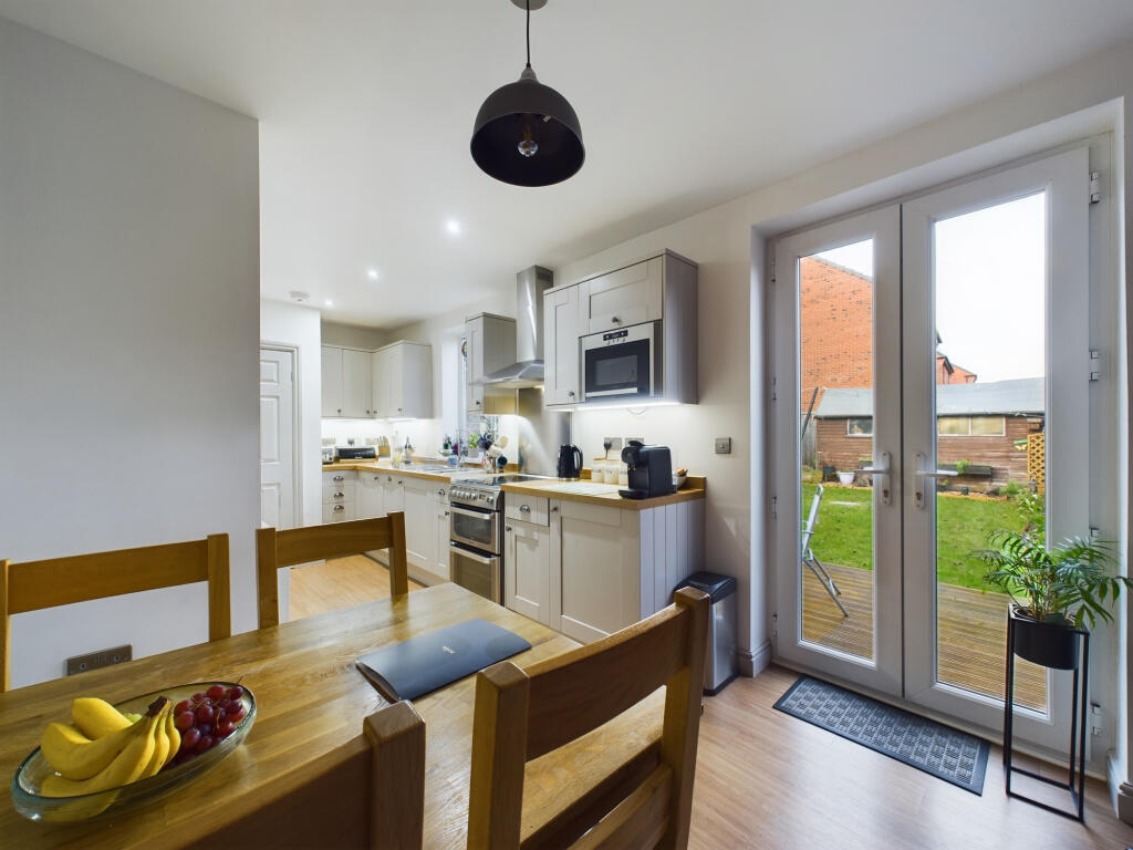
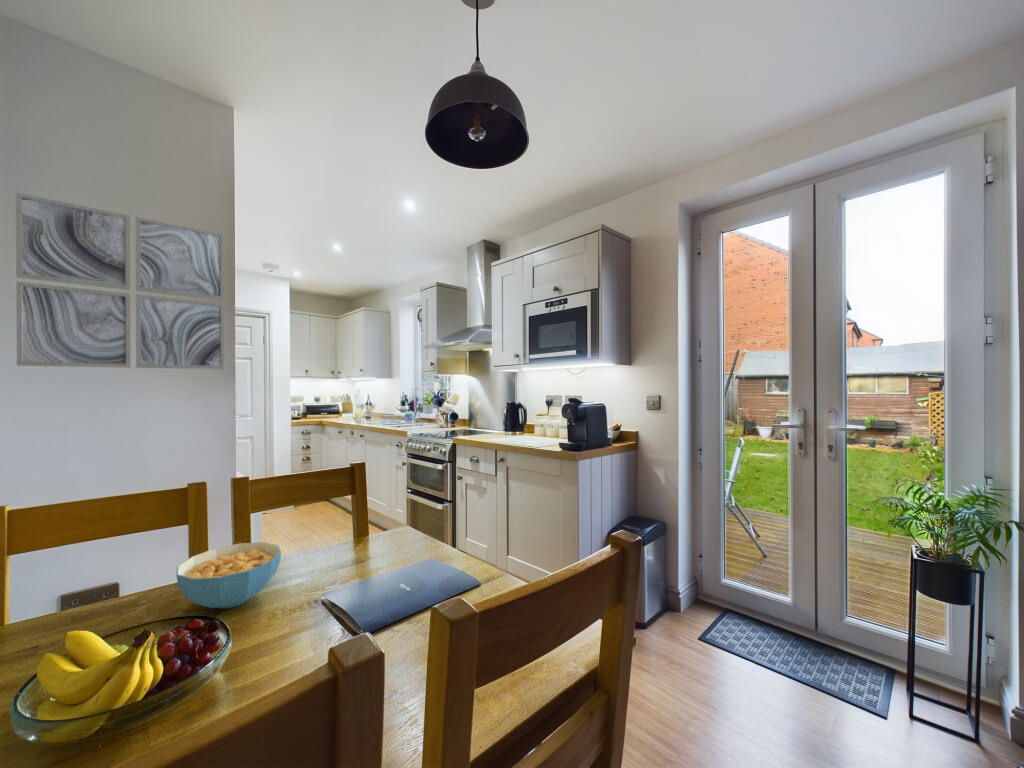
+ cereal bowl (231, 580)
+ wall art (136, 290)
